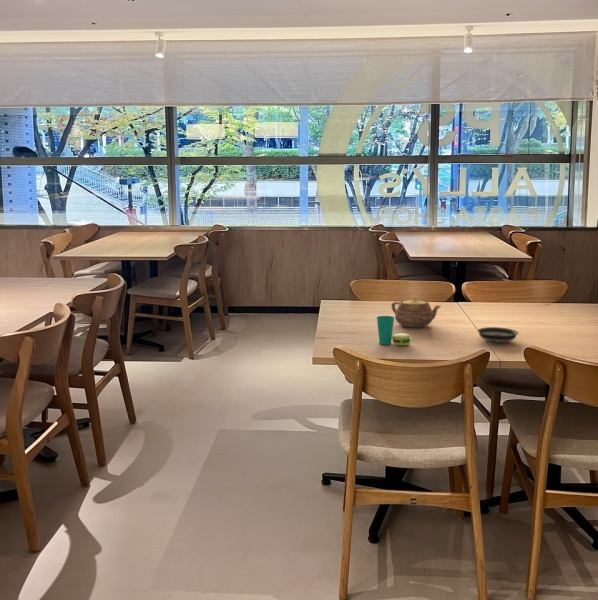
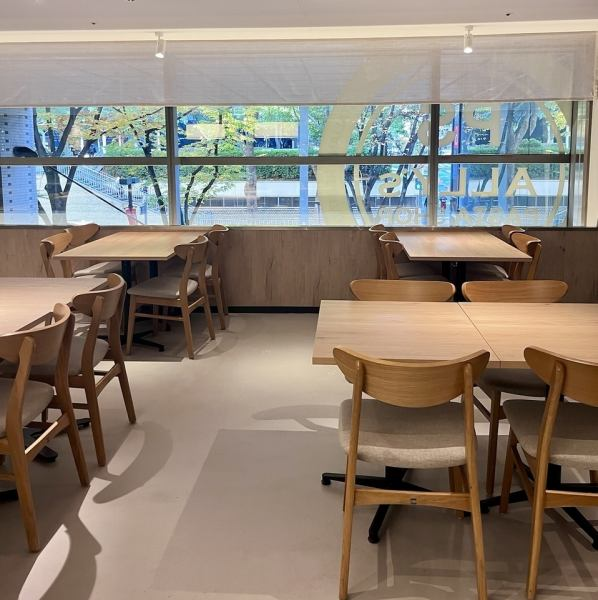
- cup (392, 330)
- teapot (415, 310)
- saucer (497, 336)
